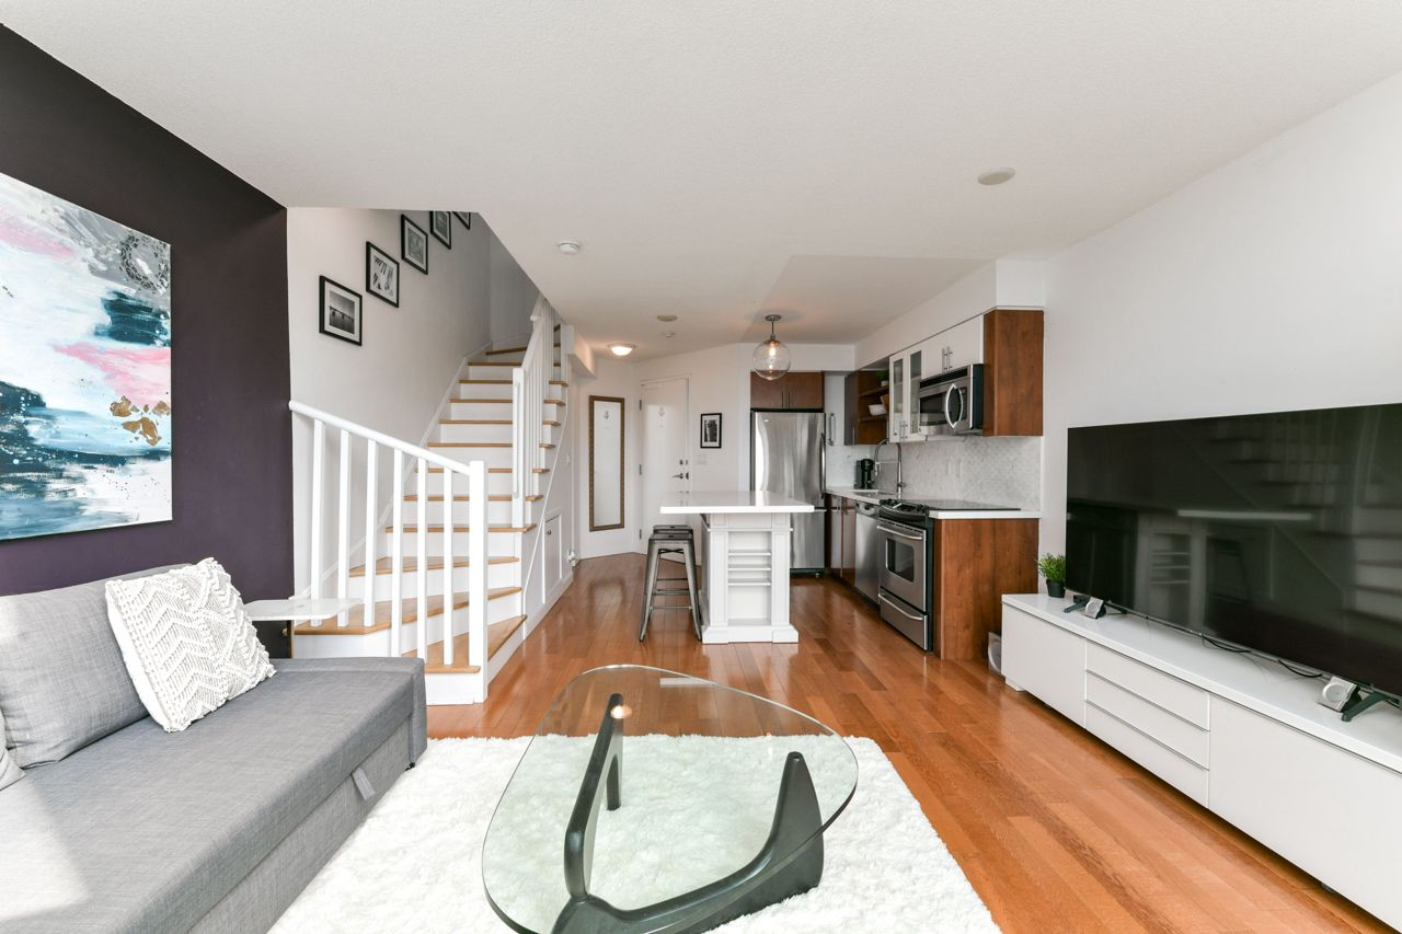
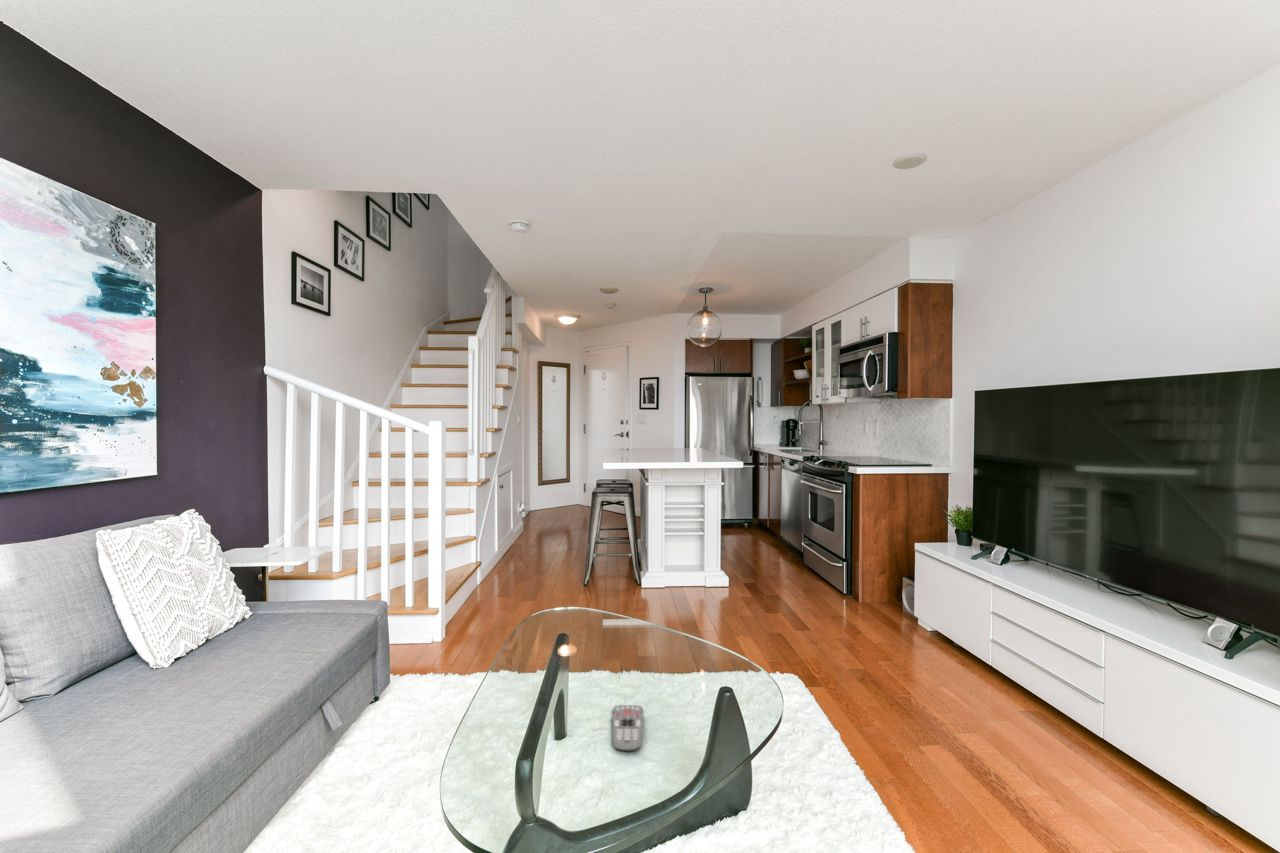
+ remote control (627, 727)
